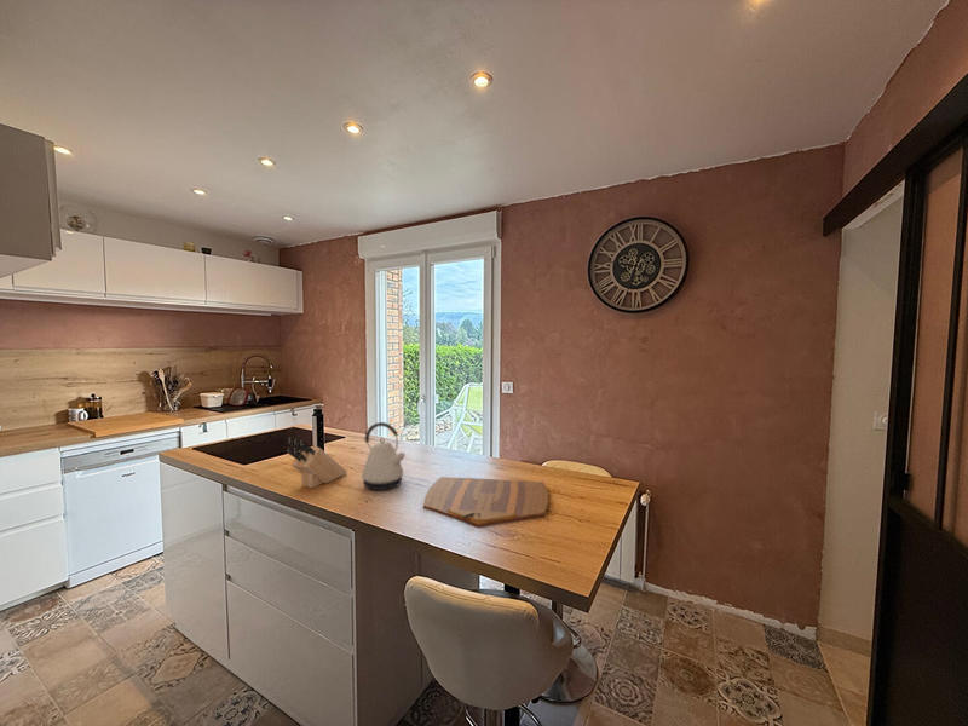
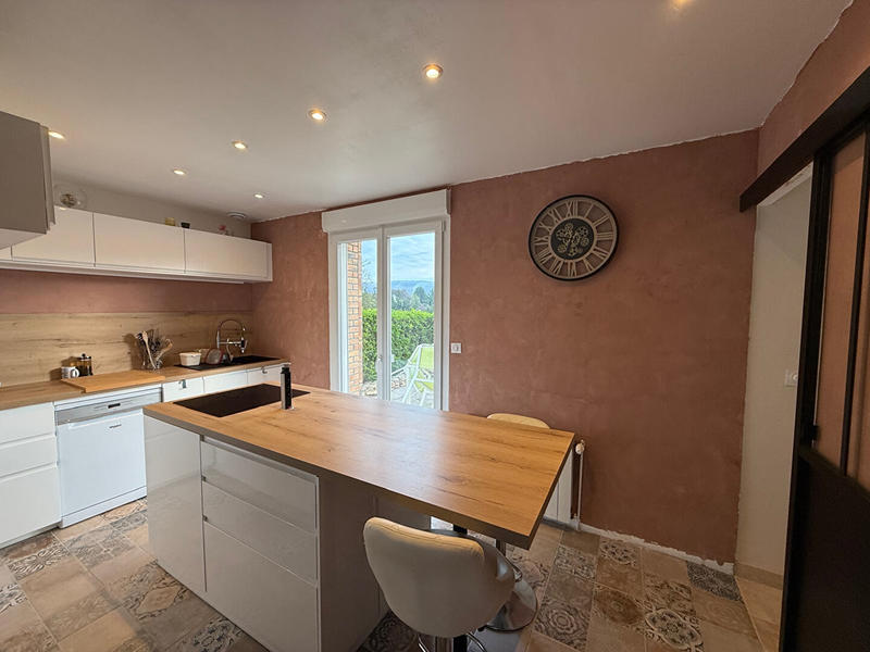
- kettle (384, 454)
- cutting board (485, 497)
- knife block (317, 457)
